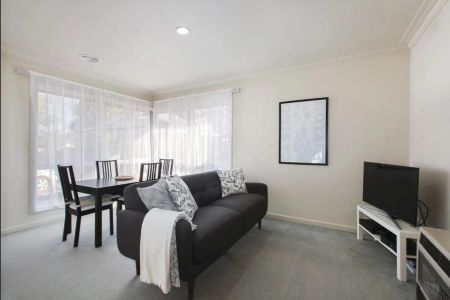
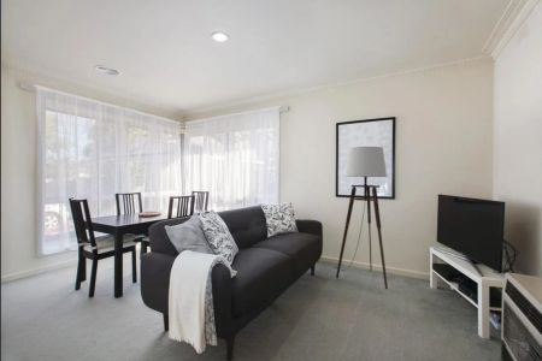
+ floor lamp (363, 214)
